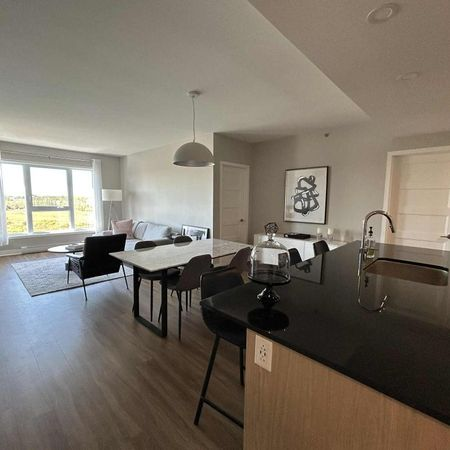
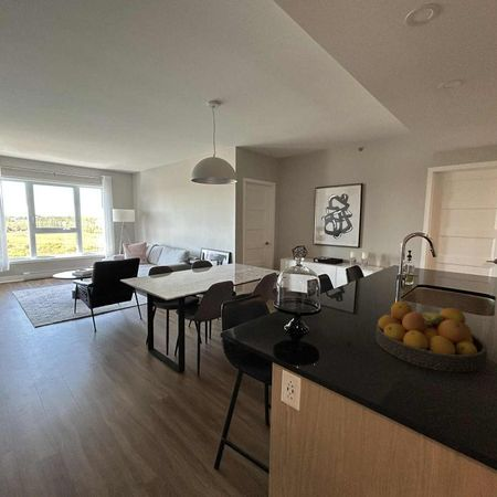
+ fruit bowl (427, 327)
